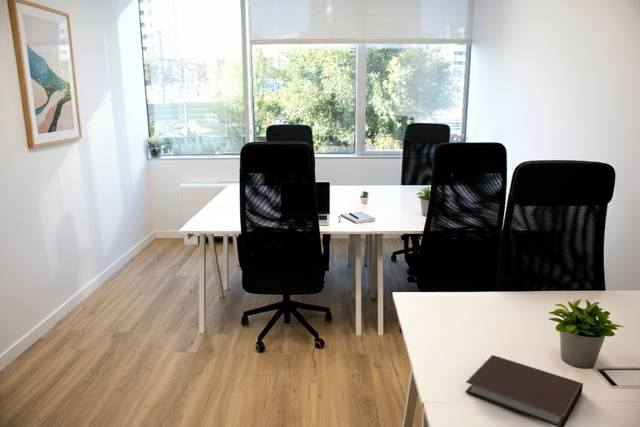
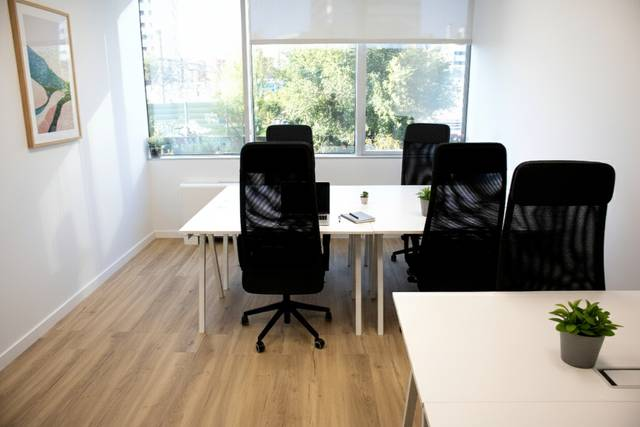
- notebook (524, 387)
